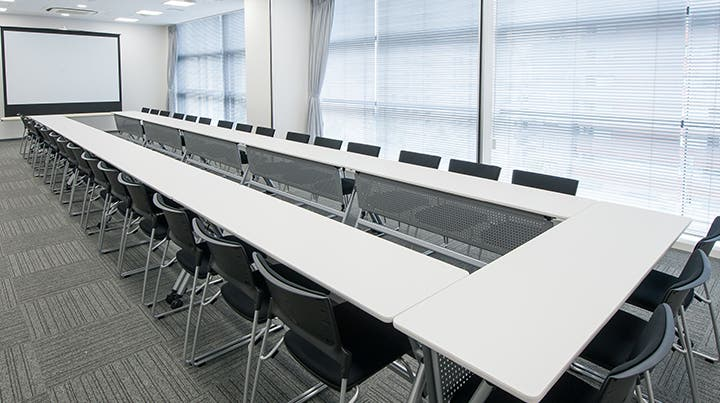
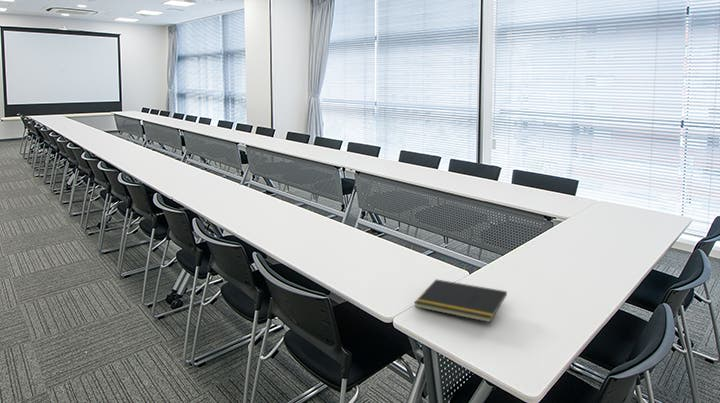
+ notepad (460, 298)
